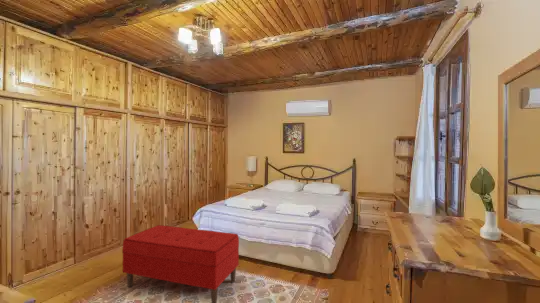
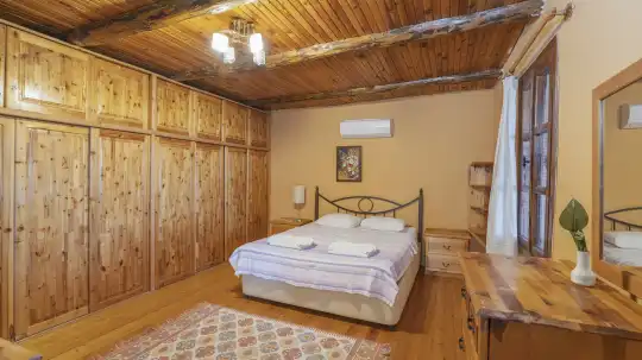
- bench (182, 260)
